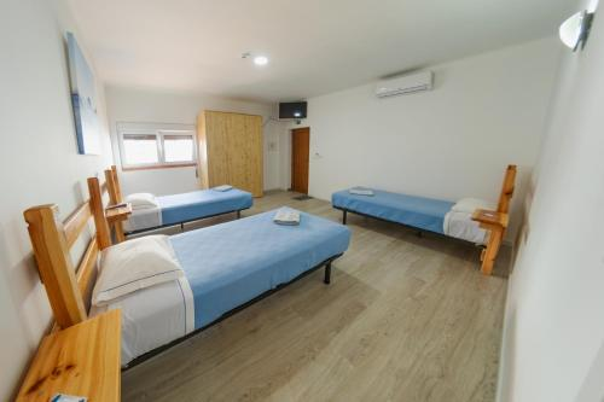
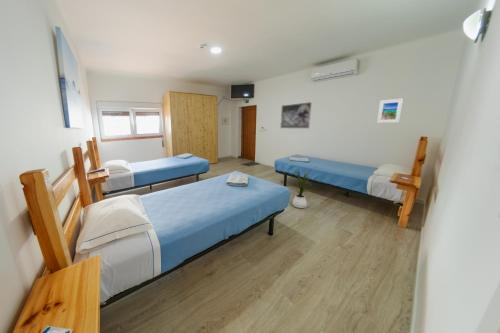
+ house plant (302, 186)
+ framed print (389, 111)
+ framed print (294, 116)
